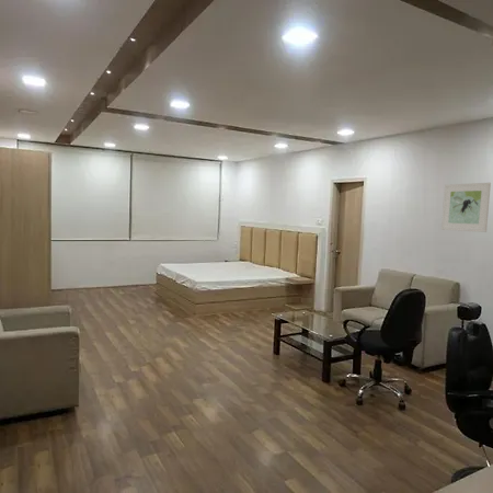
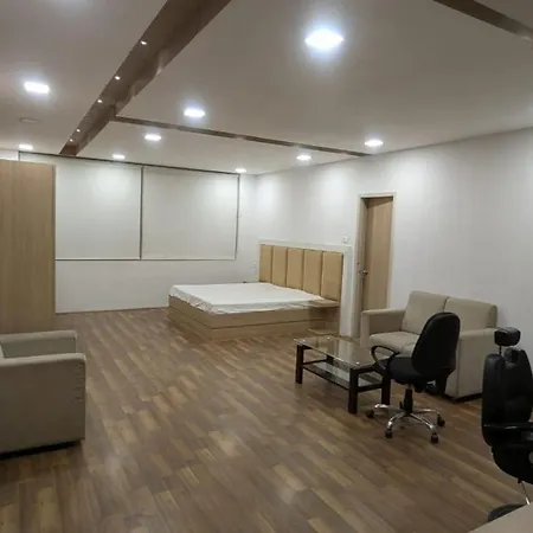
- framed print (465, 207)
